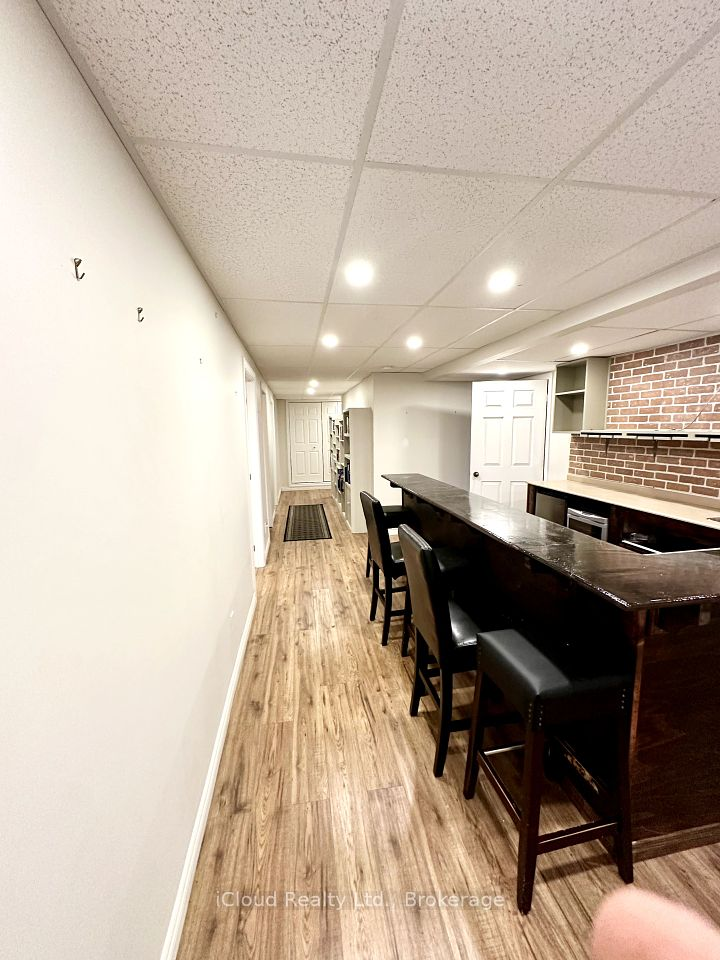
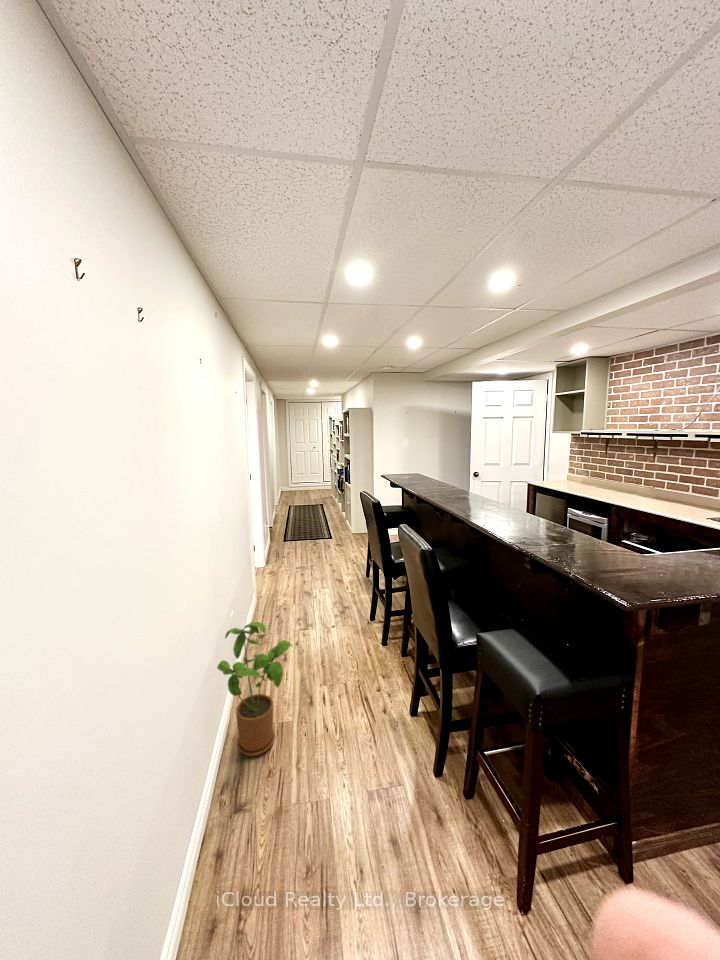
+ house plant (258, 685)
